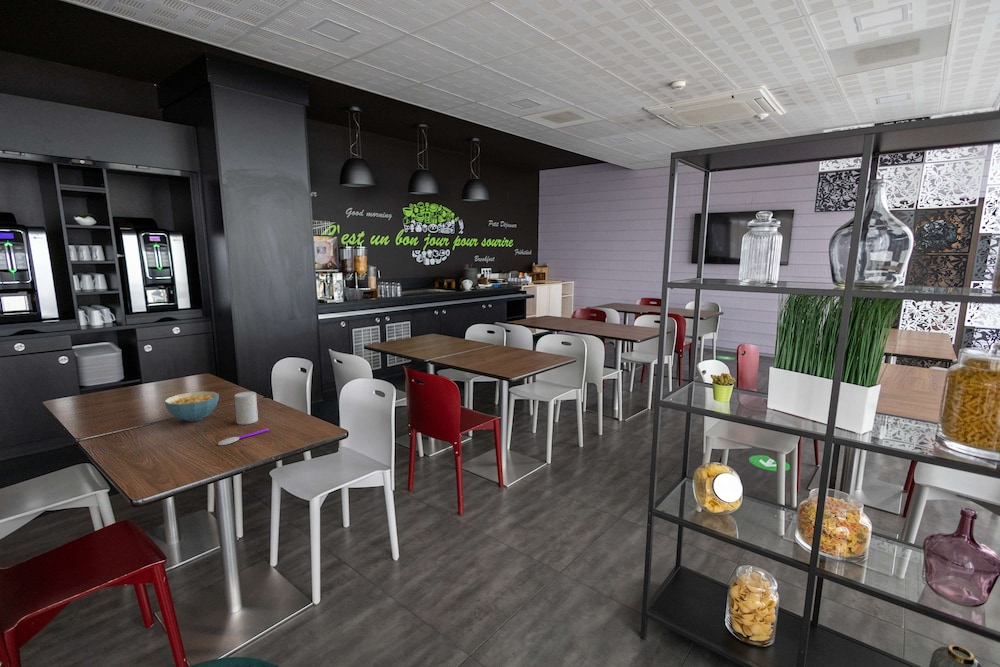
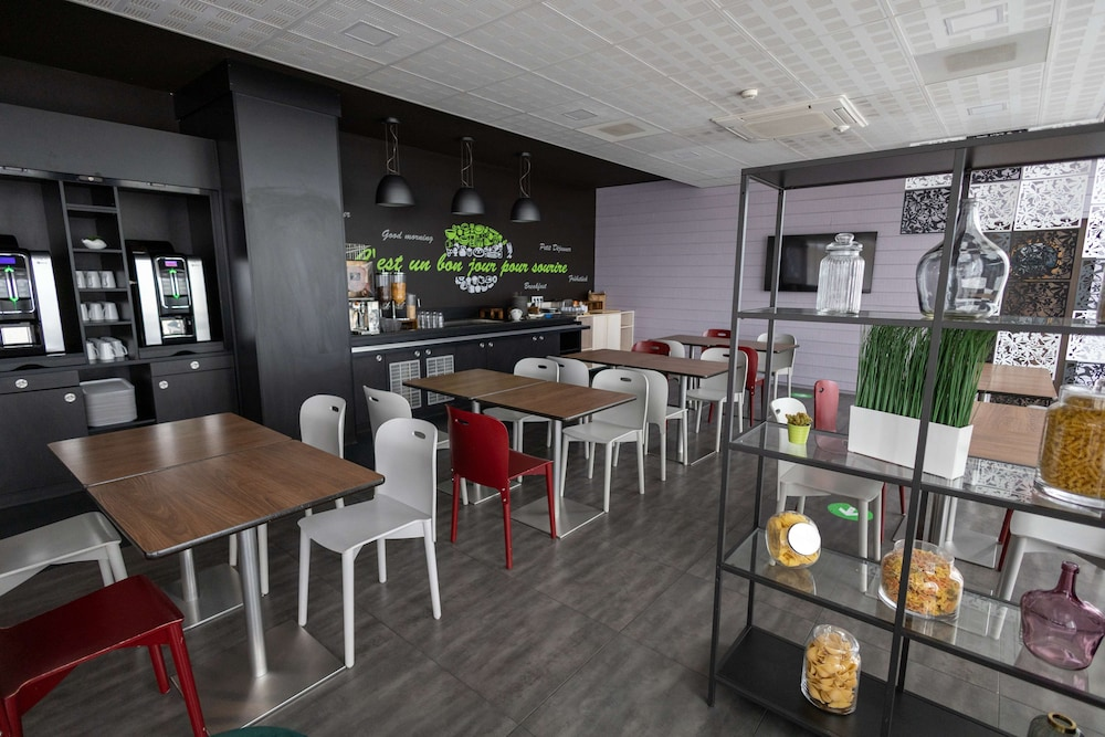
- spoon (244, 435)
- cup (246, 407)
- cereal bowl (193, 408)
